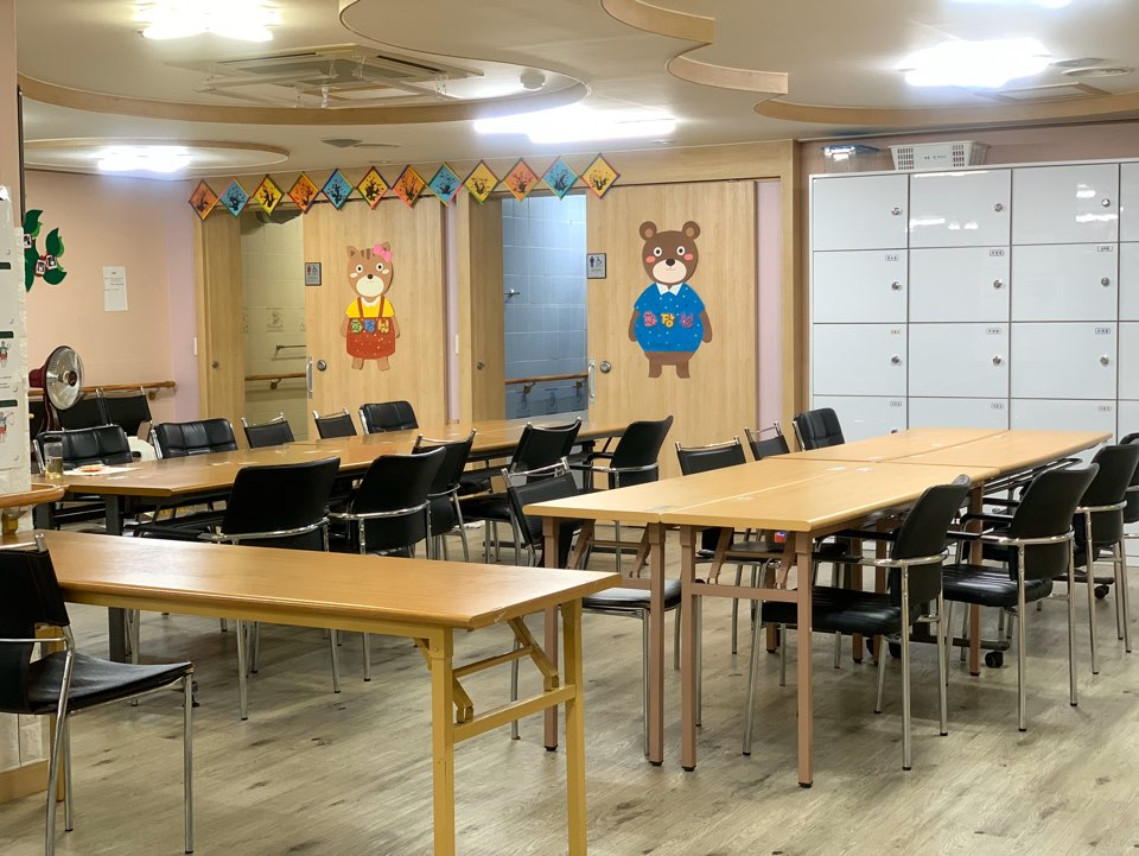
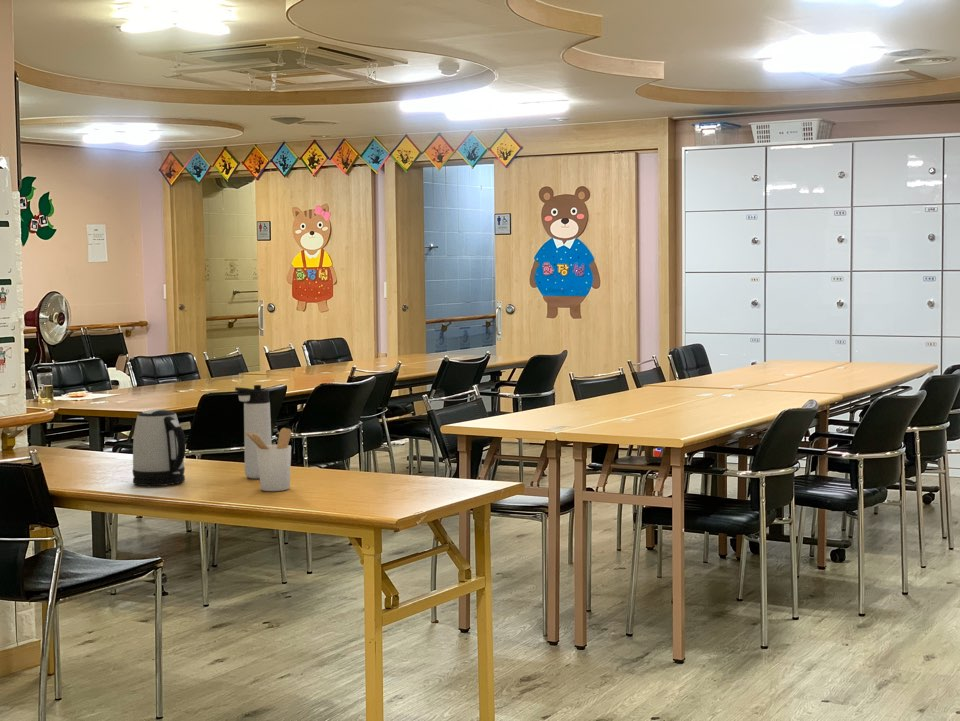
+ thermos bottle (253, 431)
+ utensil holder (267, 458)
+ kettle (162, 446)
